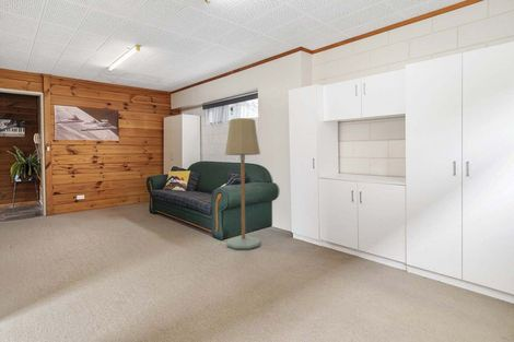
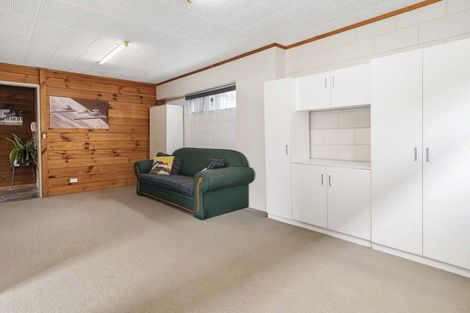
- floor lamp (243, 181)
